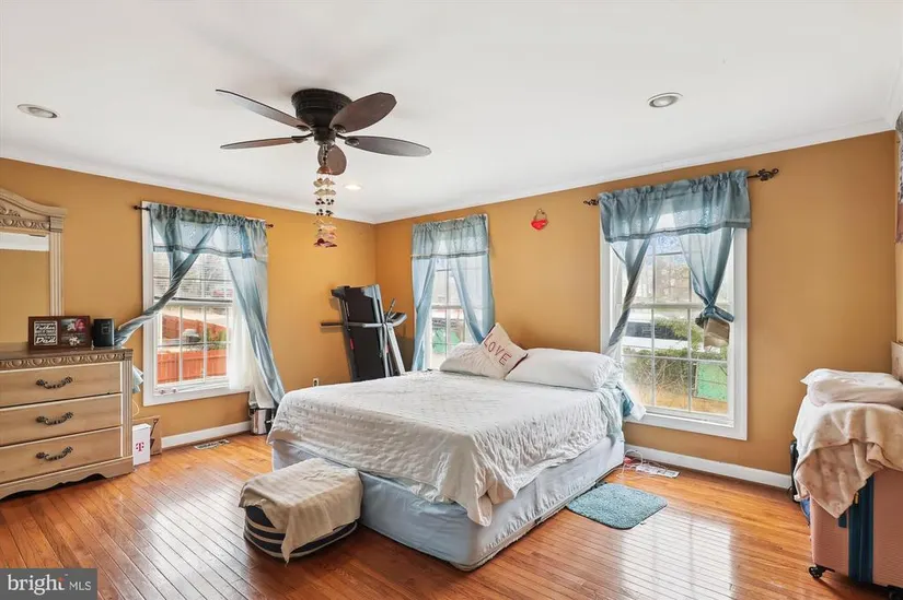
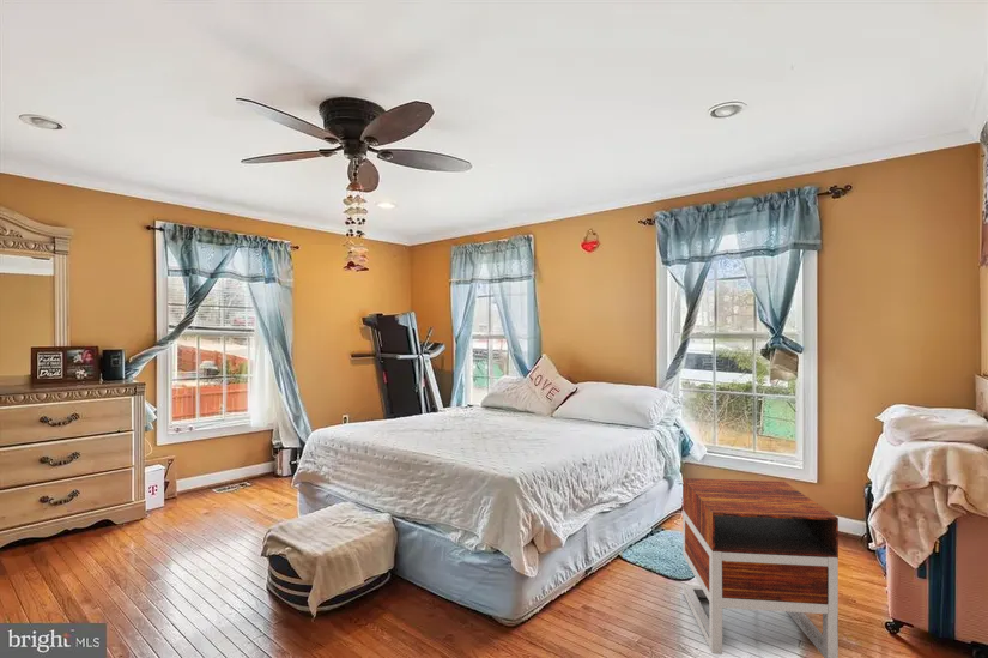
+ nightstand (750, 557)
